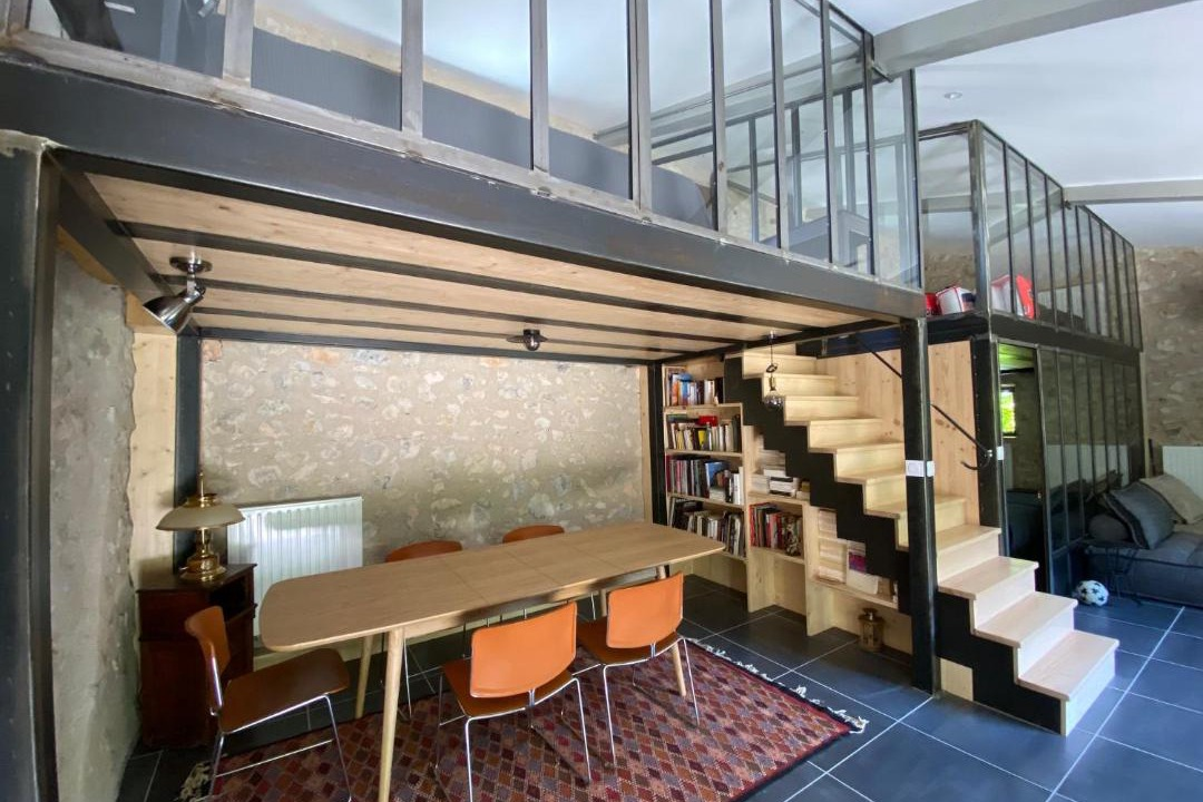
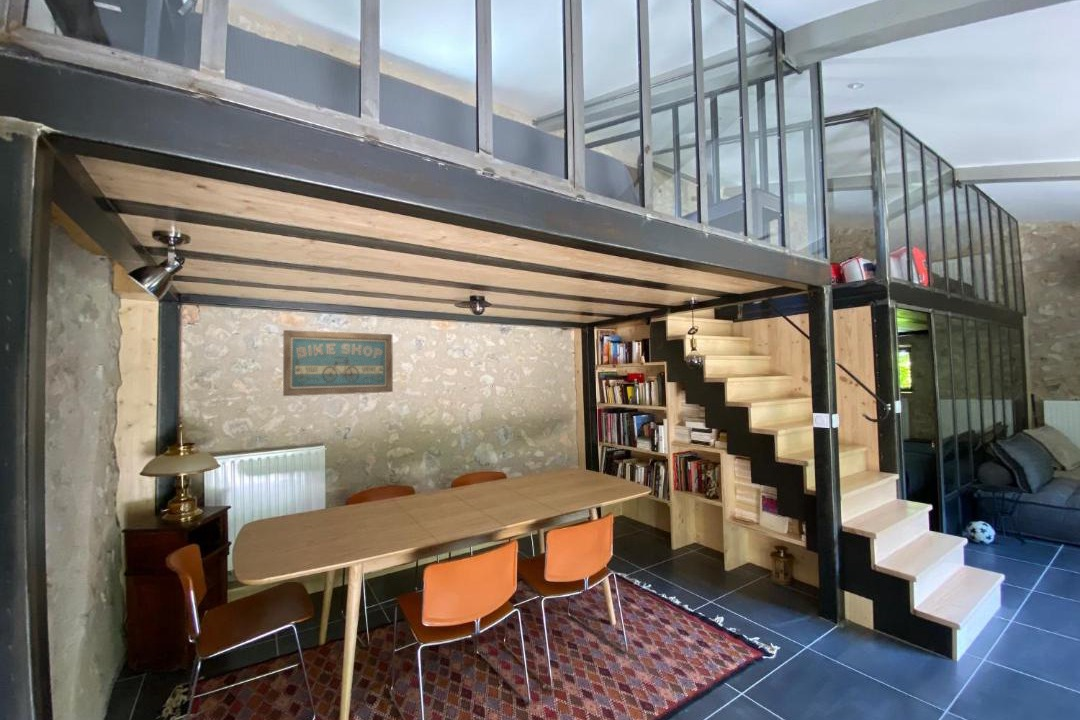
+ wall art (341, 363)
